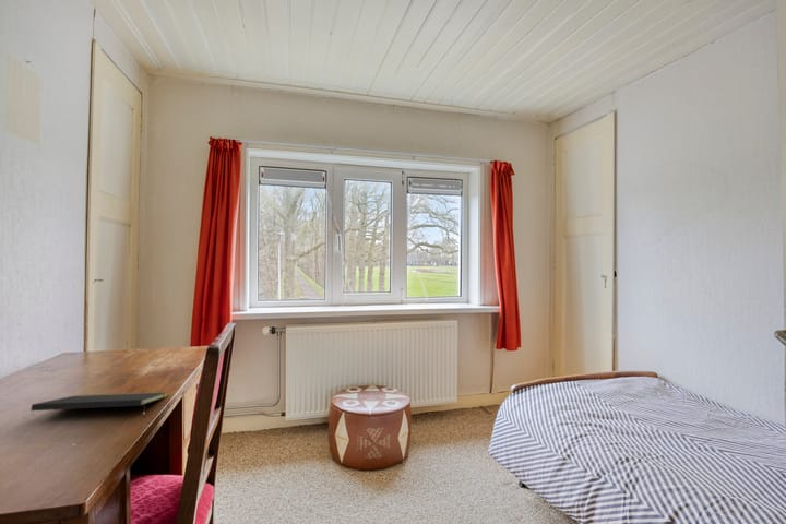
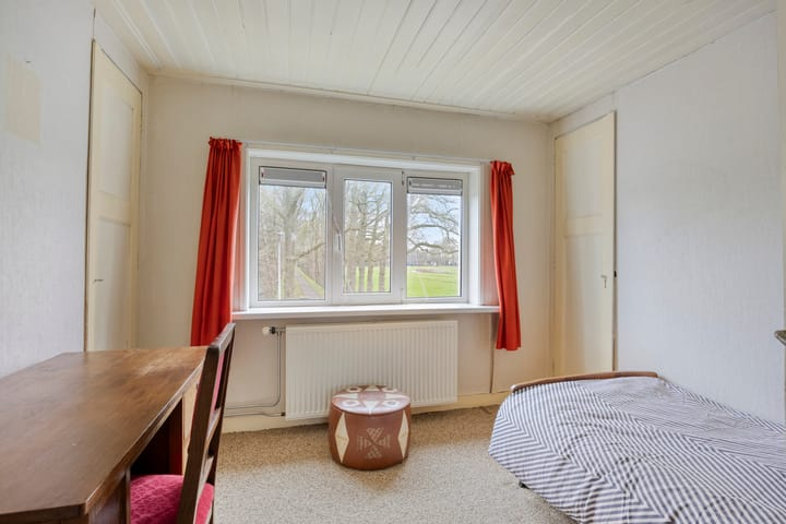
- notepad (106, 400)
